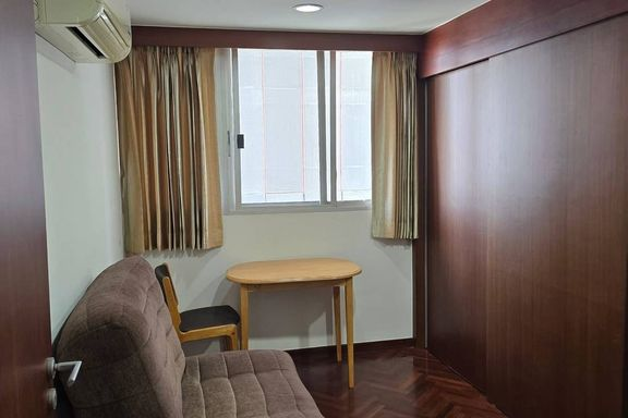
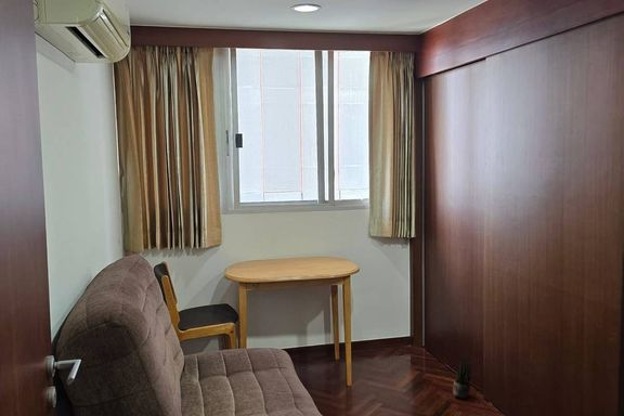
+ potted plant (464, 376)
